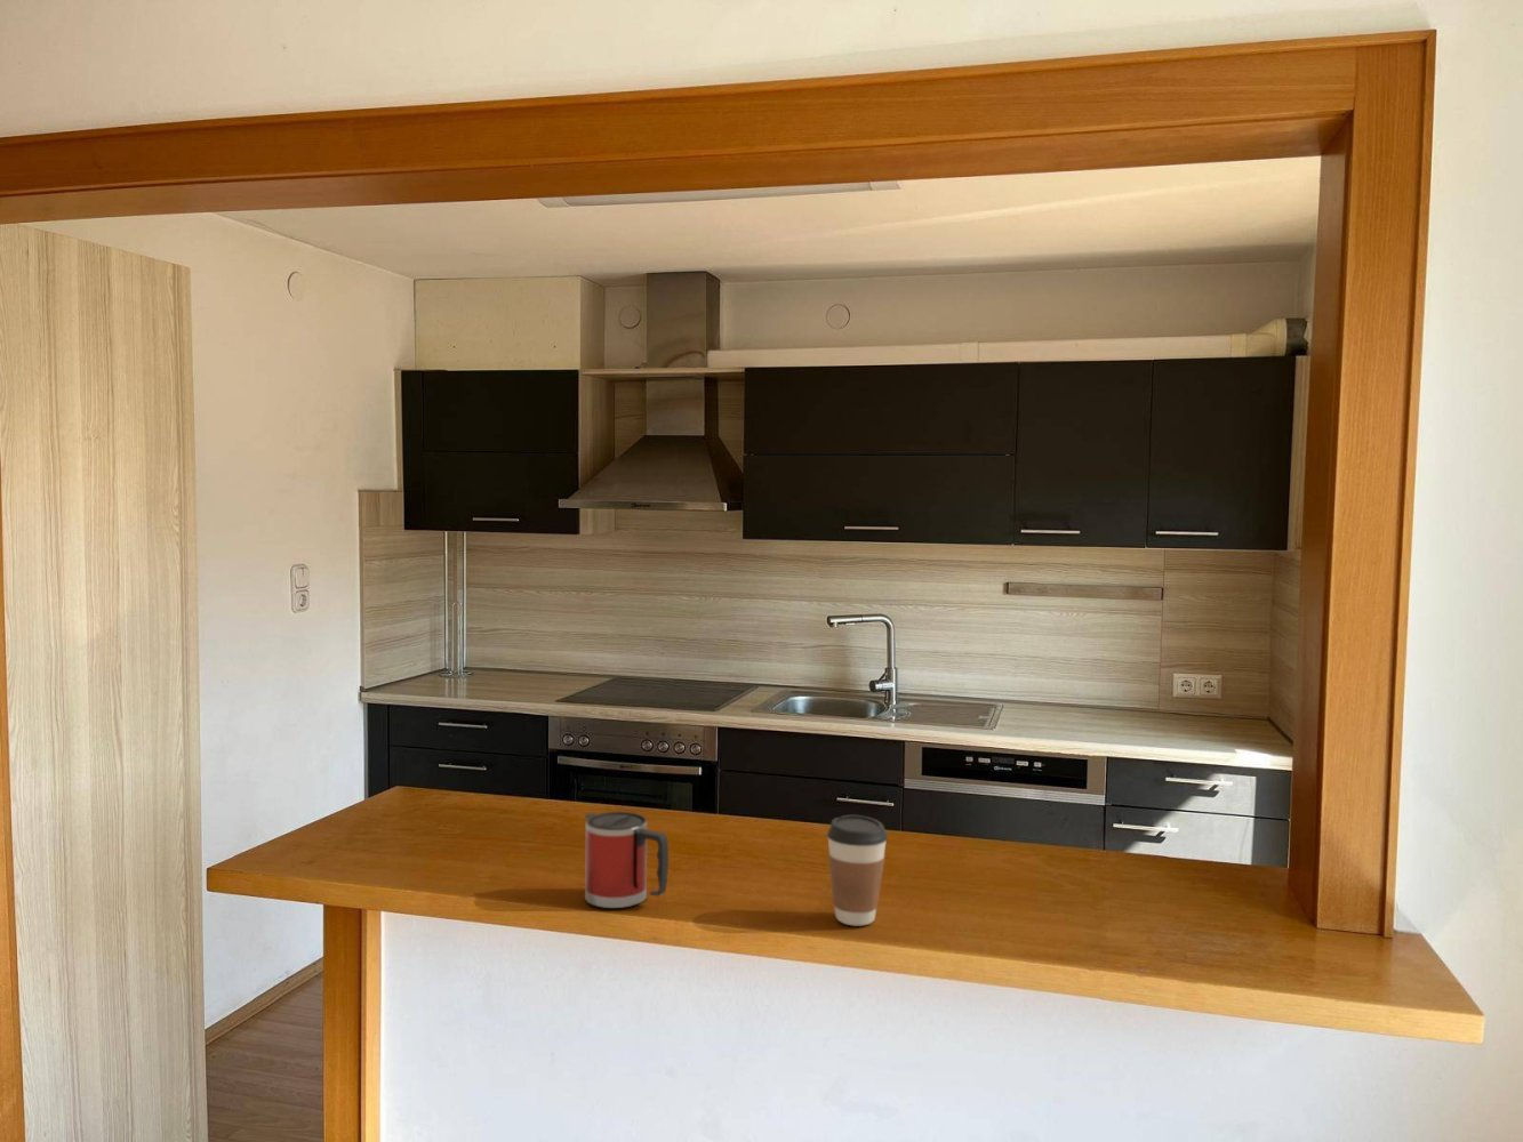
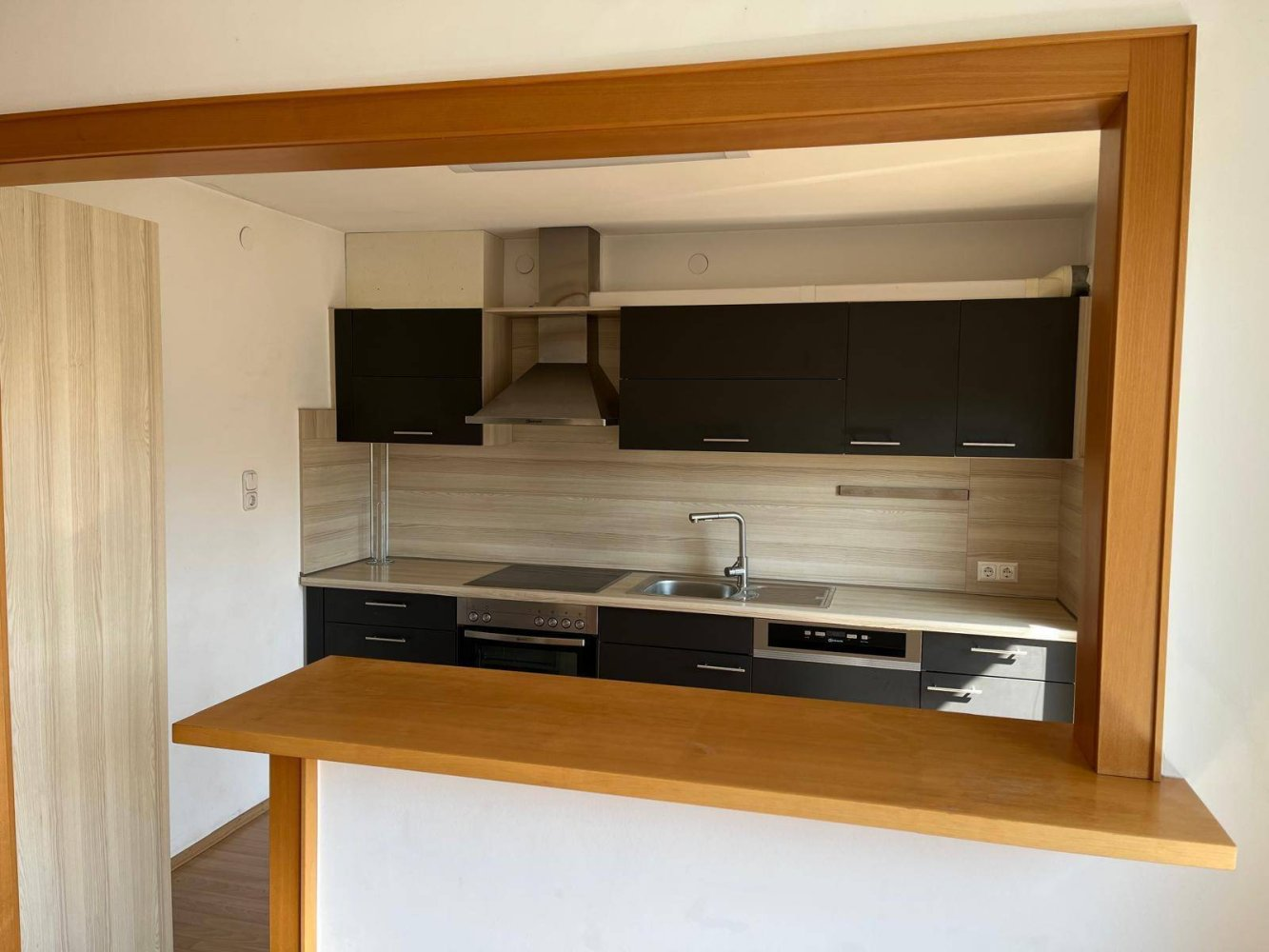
- coffee cup (856, 870)
- mug (624, 859)
